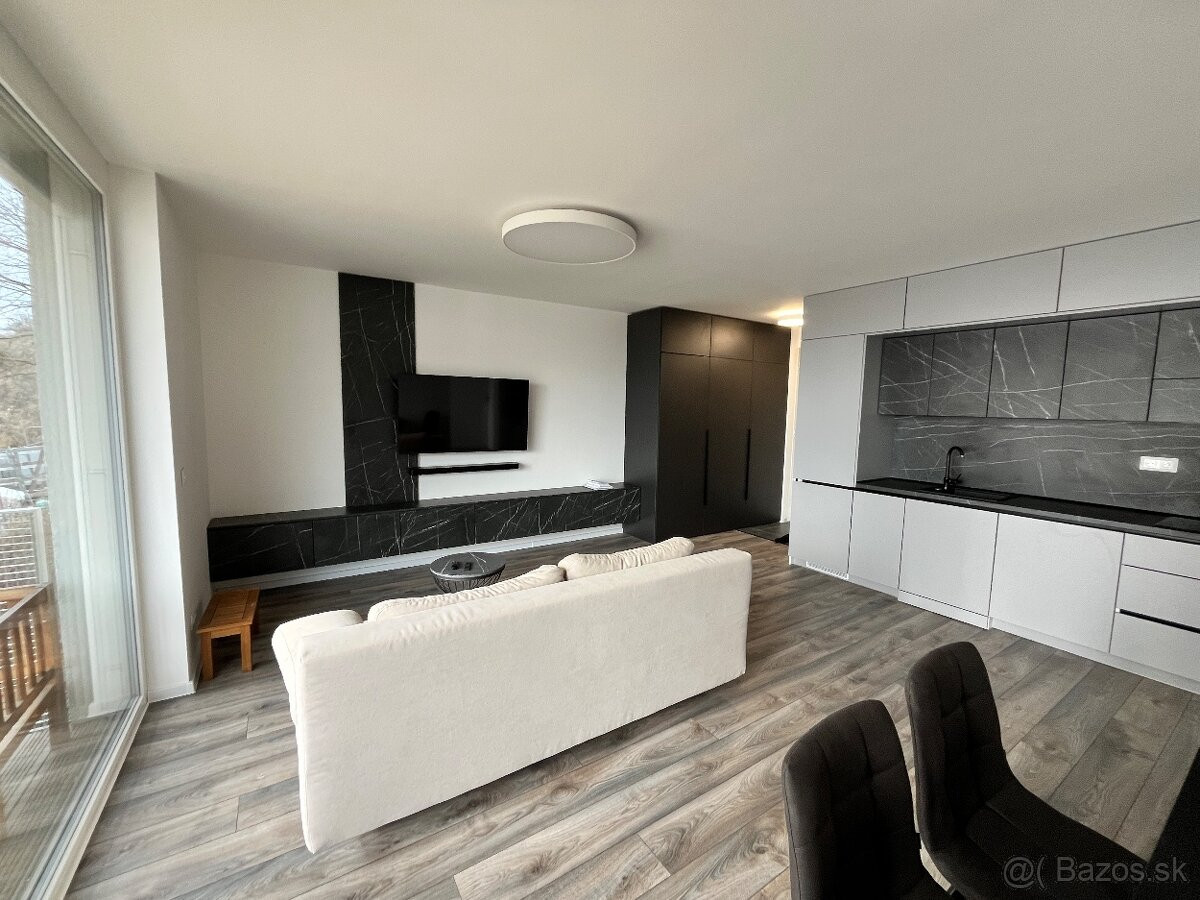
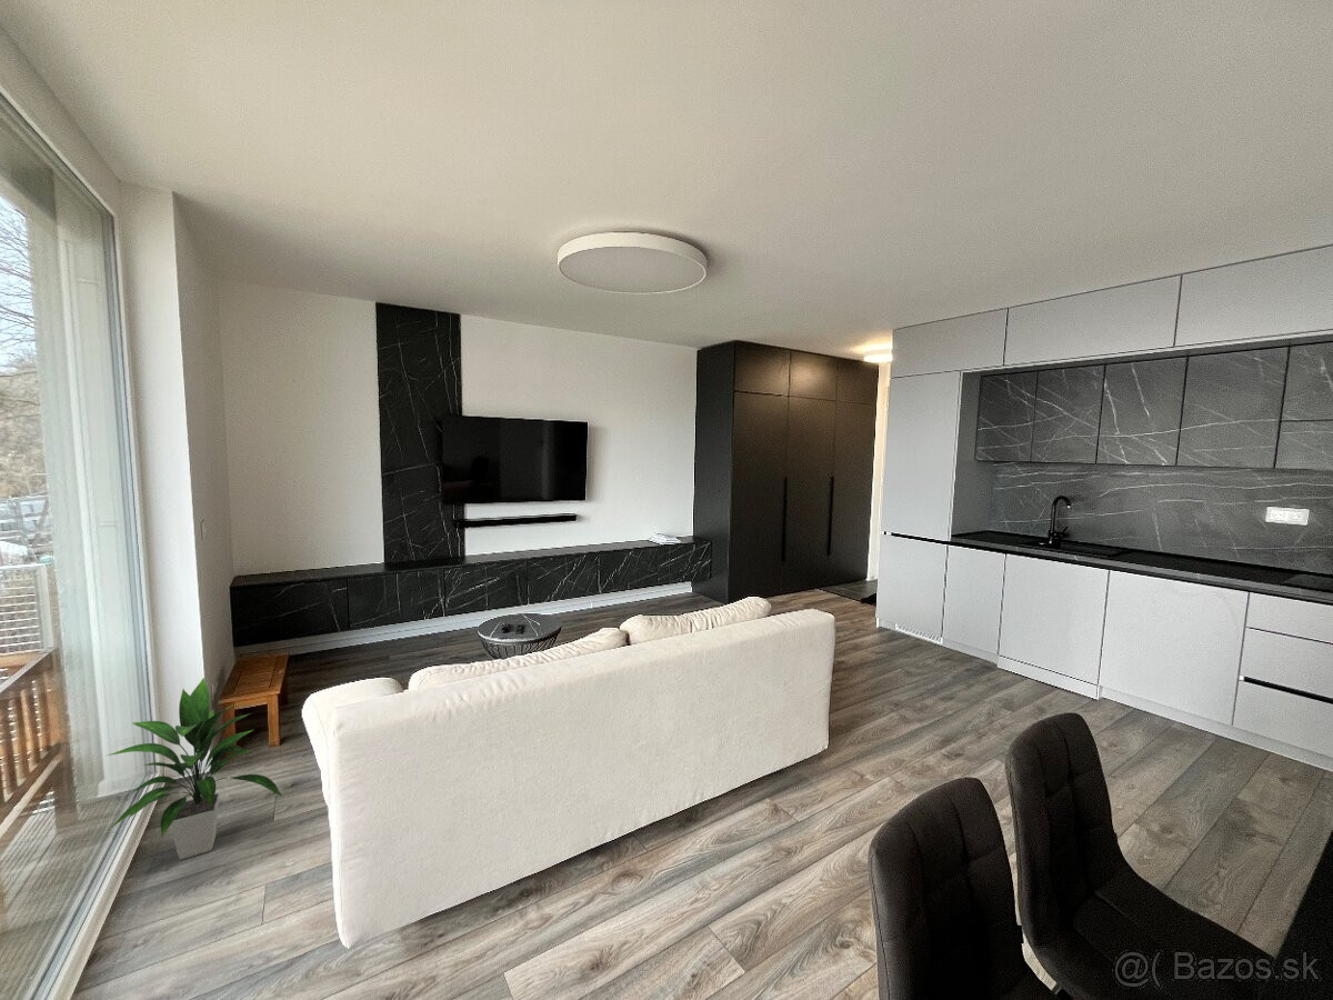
+ indoor plant (200, 770)
